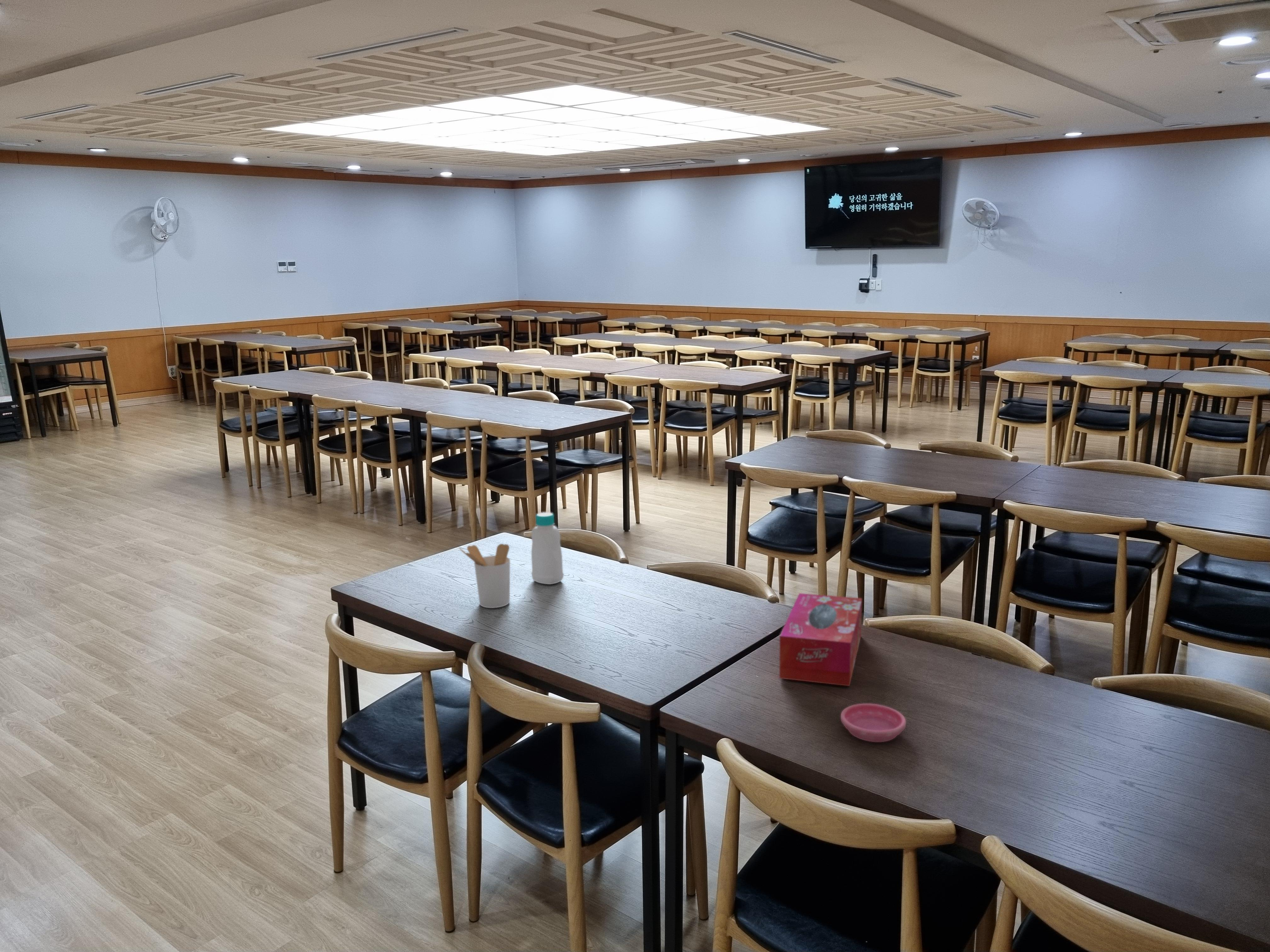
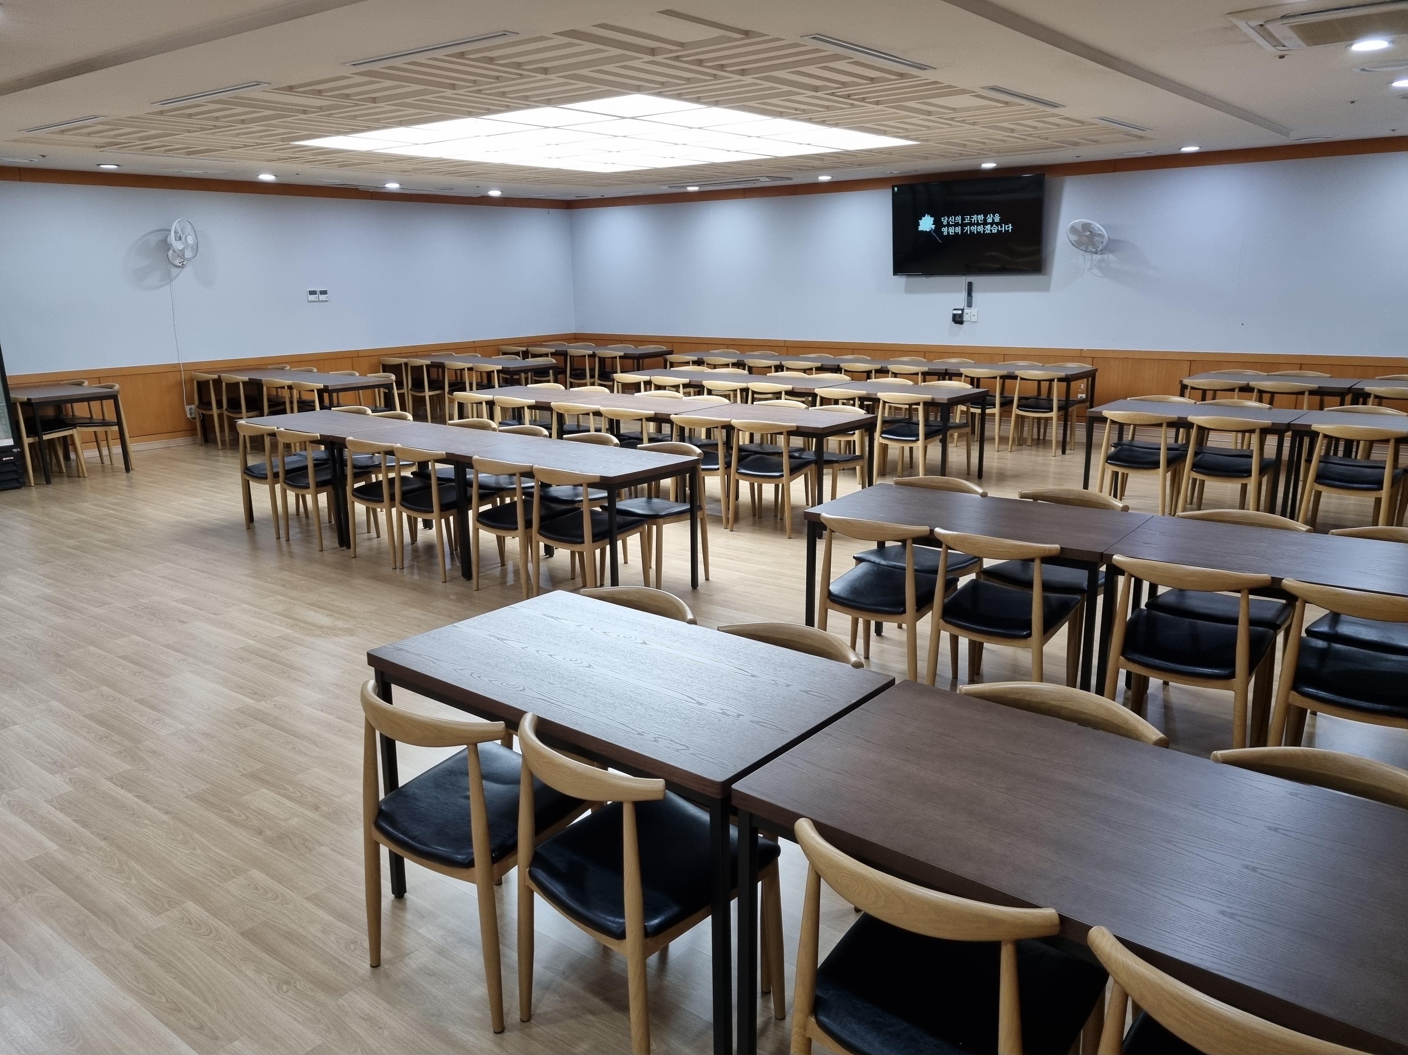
- bottle (546, 547)
- saucer (873, 724)
- tissue box (822, 636)
- utensil holder (485, 574)
